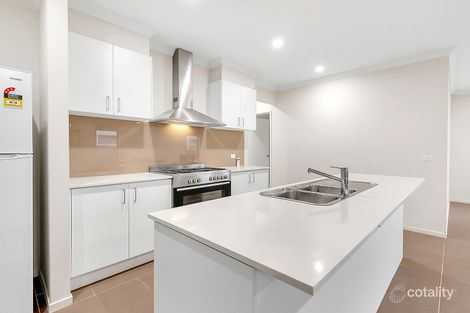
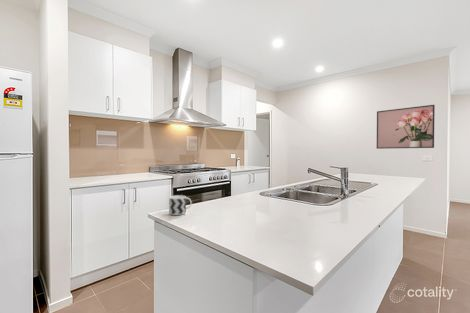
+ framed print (403, 128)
+ cup (180, 204)
